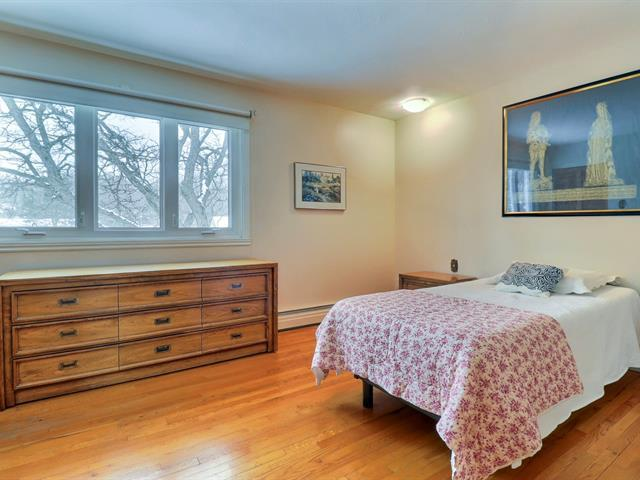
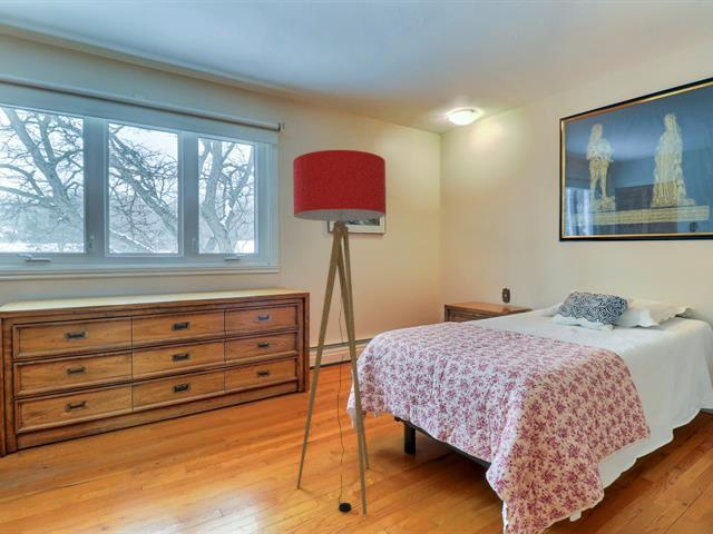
+ floor lamp (340, 326)
